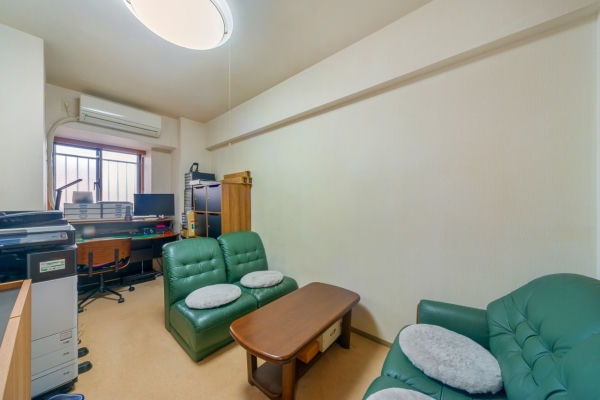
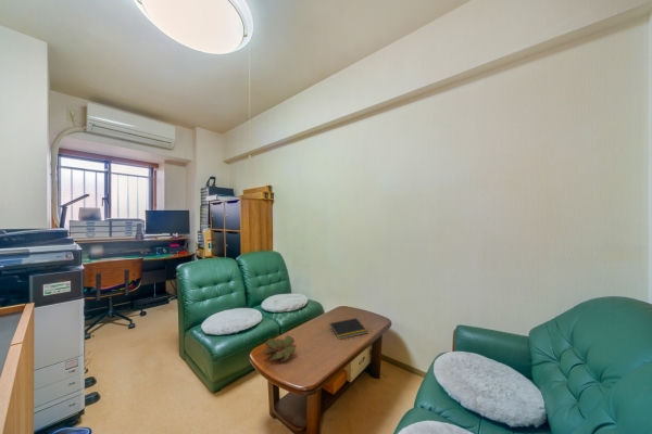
+ succulent plant (278, 347)
+ notepad (348, 328)
